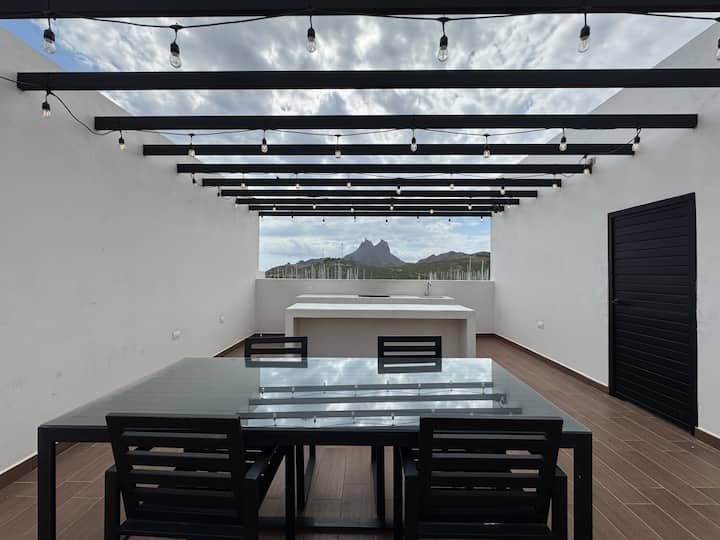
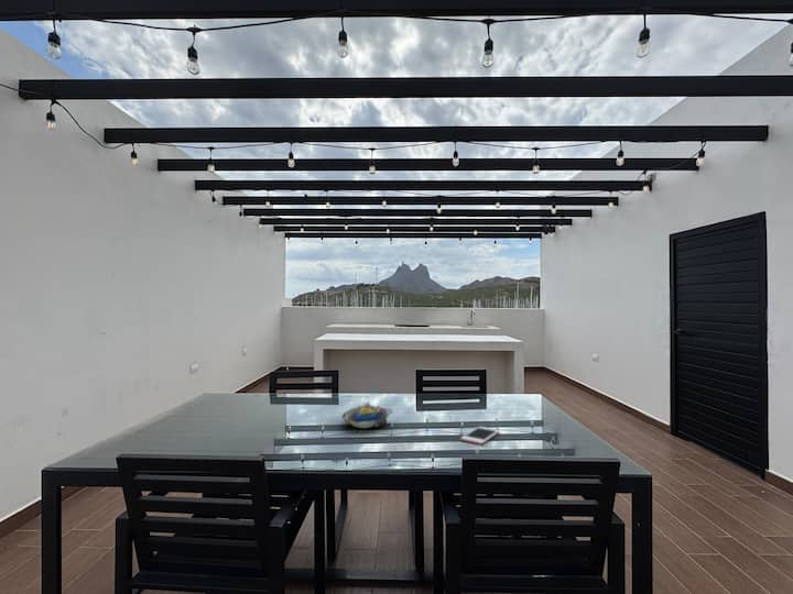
+ decorative bowl (367, 410)
+ cell phone (480, 435)
